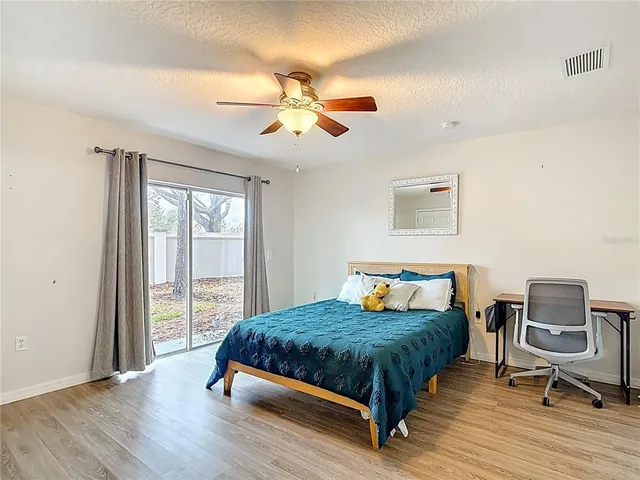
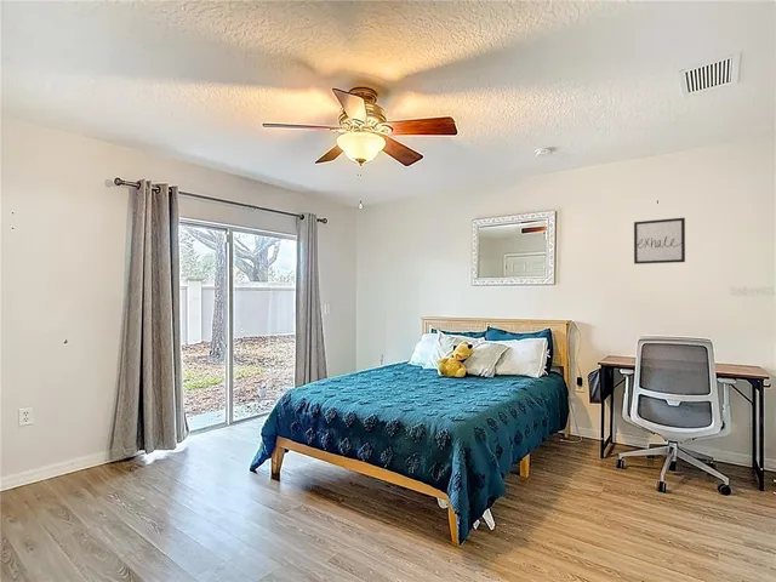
+ wall art (658, 241)
